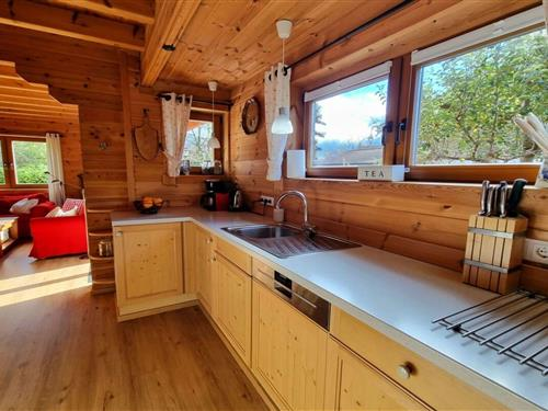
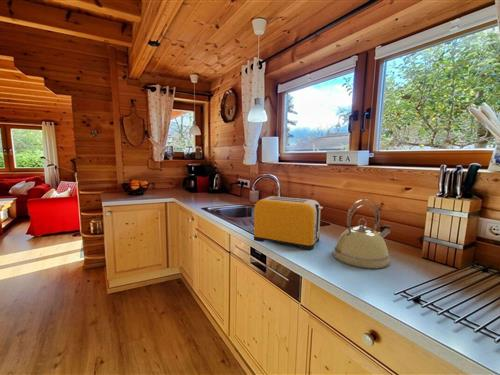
+ kettle (365, 228)
+ toaster (289, 220)
